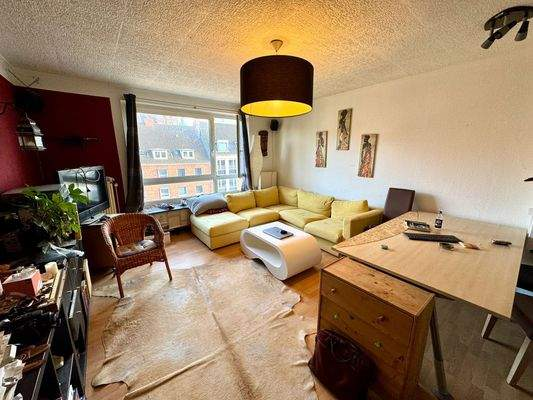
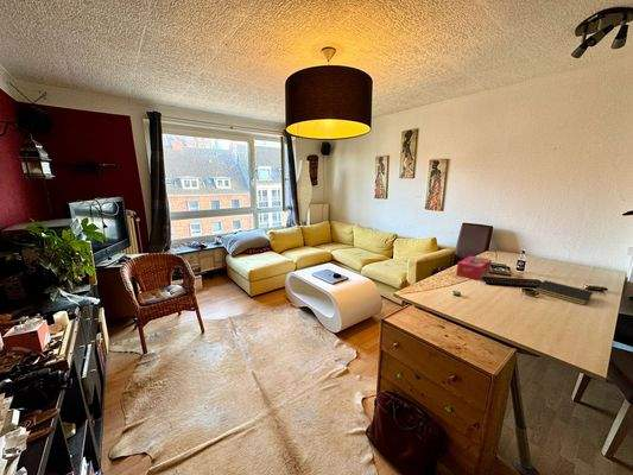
+ tissue box (474, 267)
+ notepad (563, 291)
